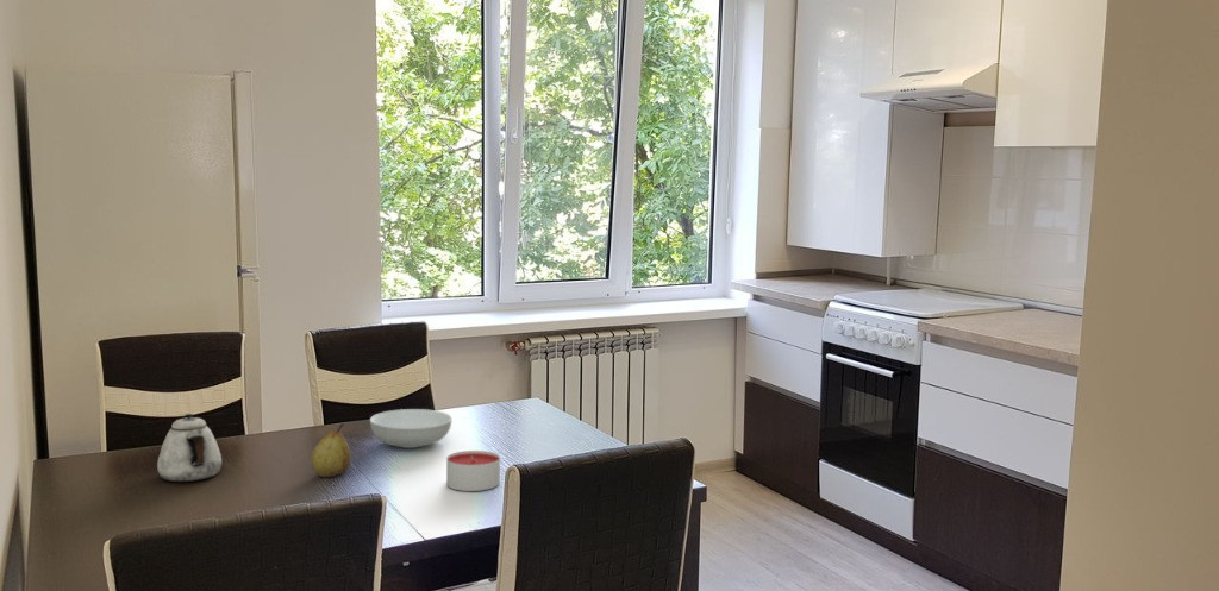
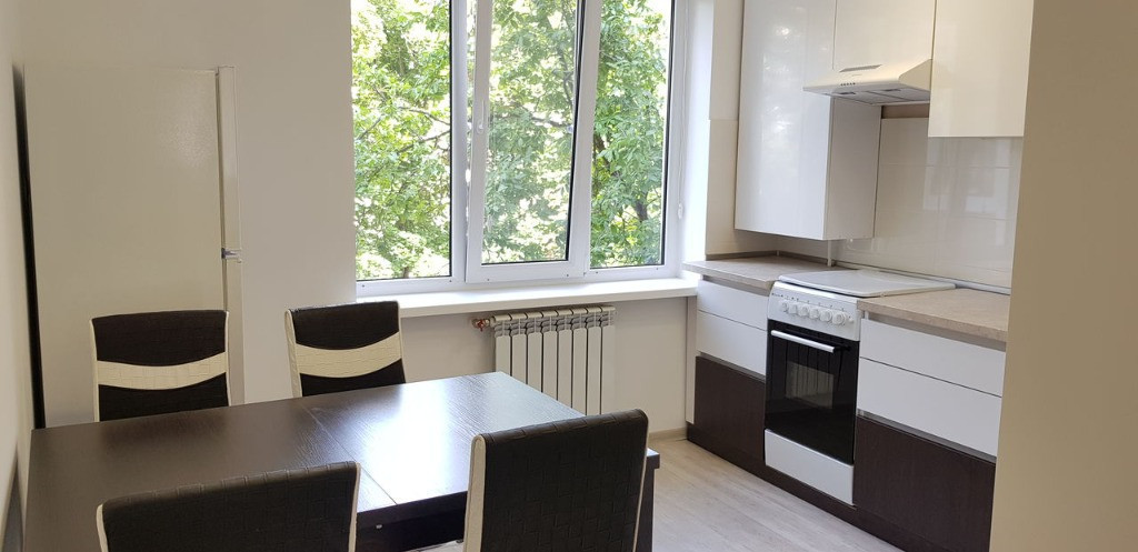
- serving bowl (411, 430)
- candle (473, 469)
- fruit (331, 448)
- teapot (187, 444)
